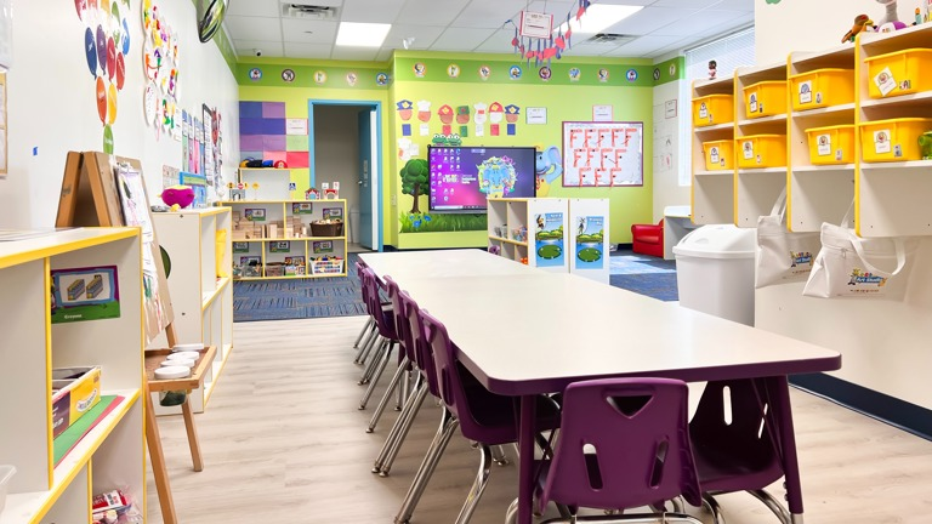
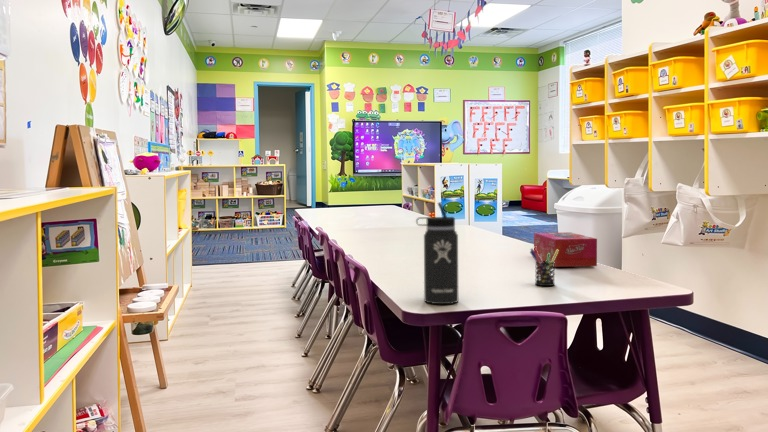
+ tissue box (563, 248)
+ thermos bottle (437, 251)
+ pen holder (544, 265)
